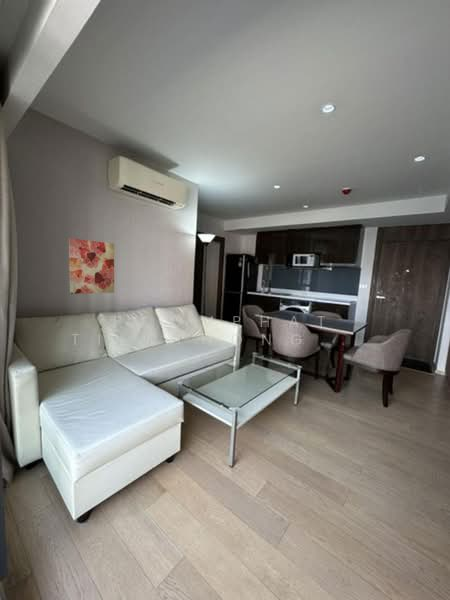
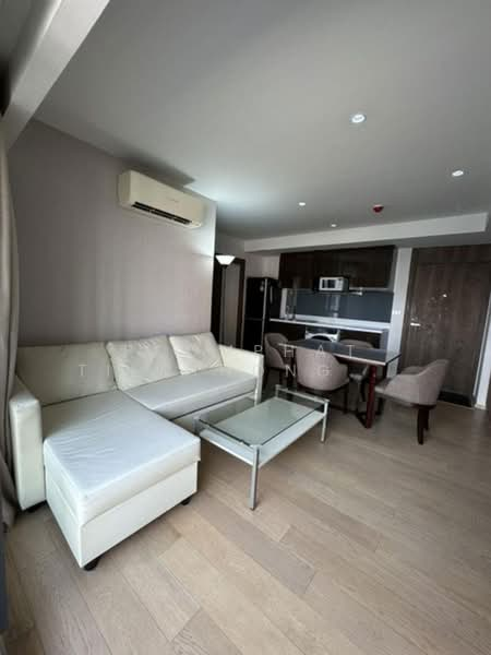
- wall art (93, 267)
